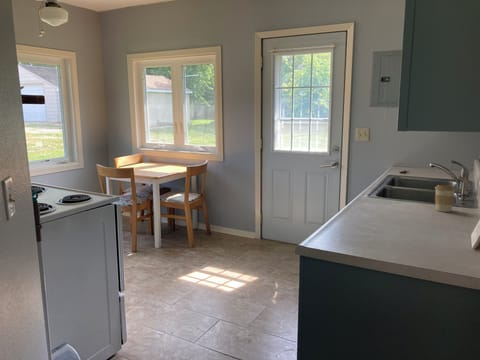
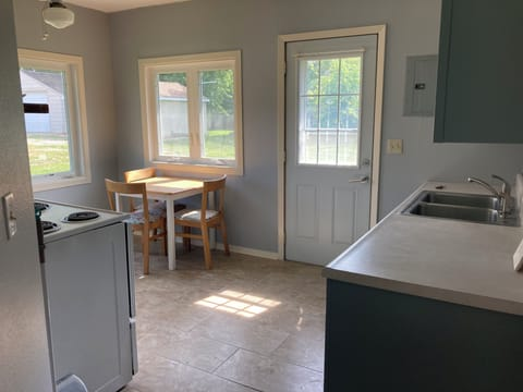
- coffee cup (444, 197)
